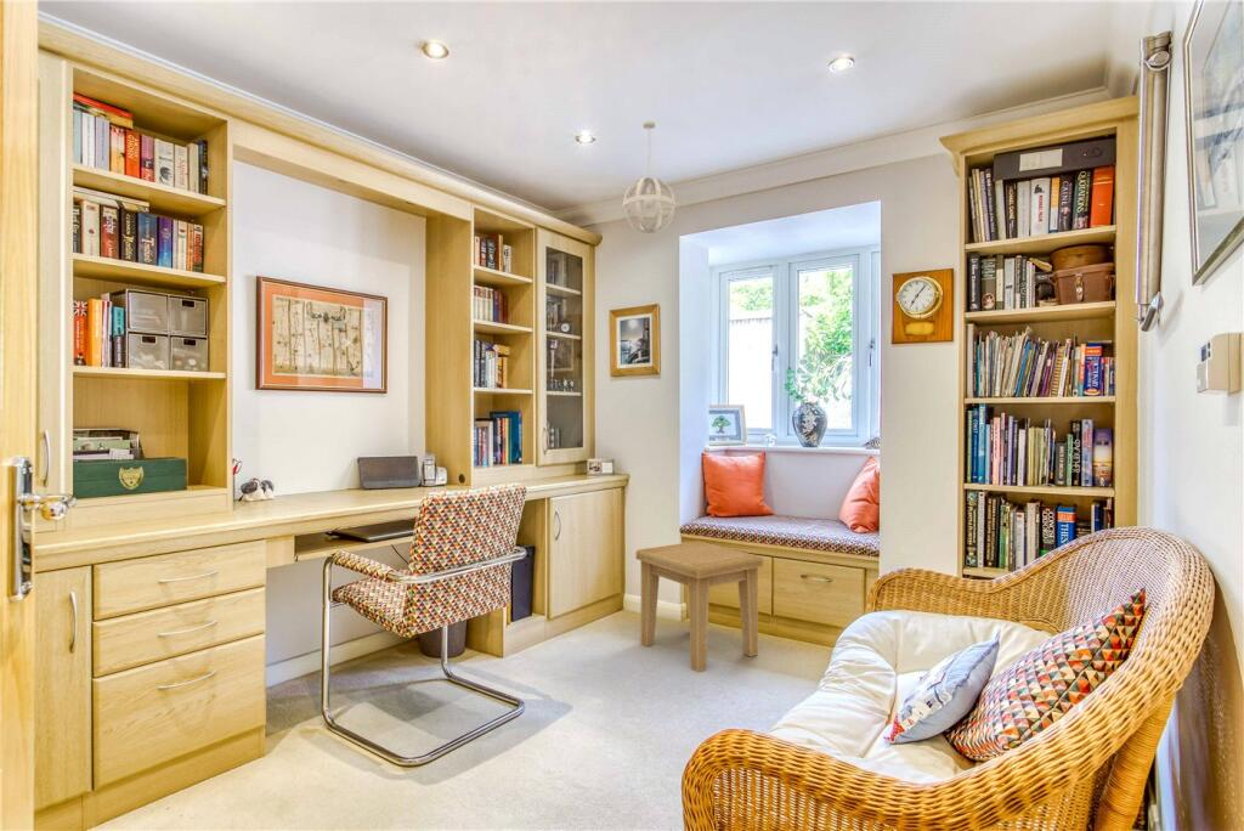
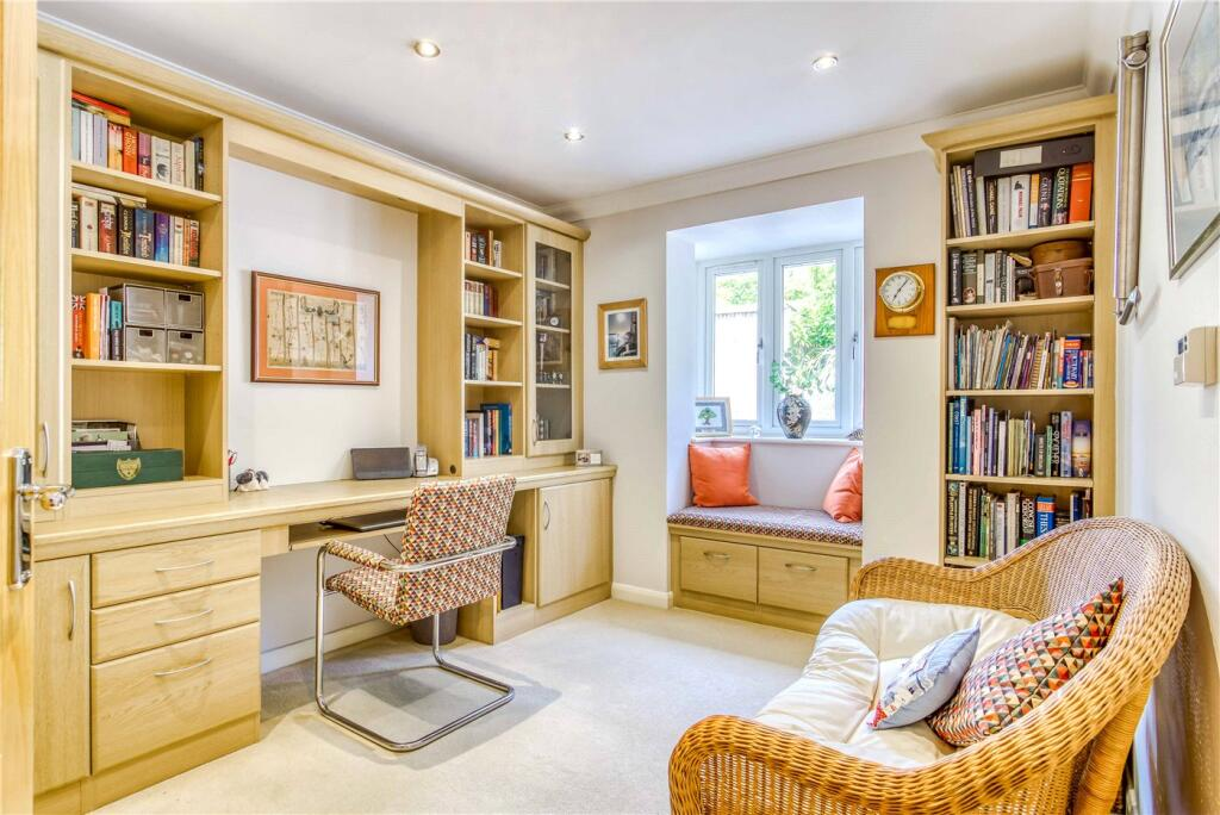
- pendant light (649, 179)
- side table (697, 600)
